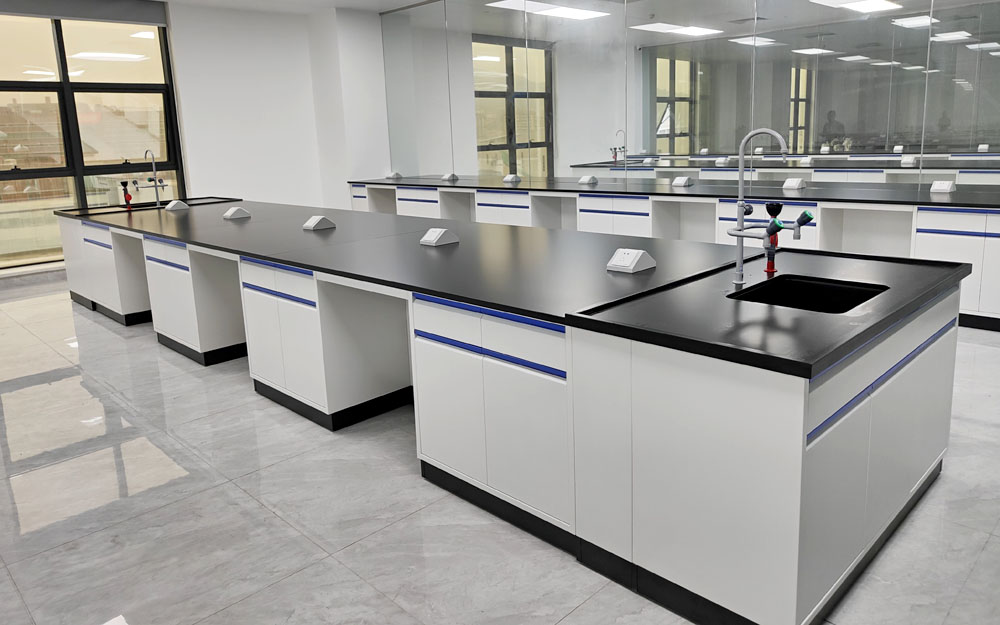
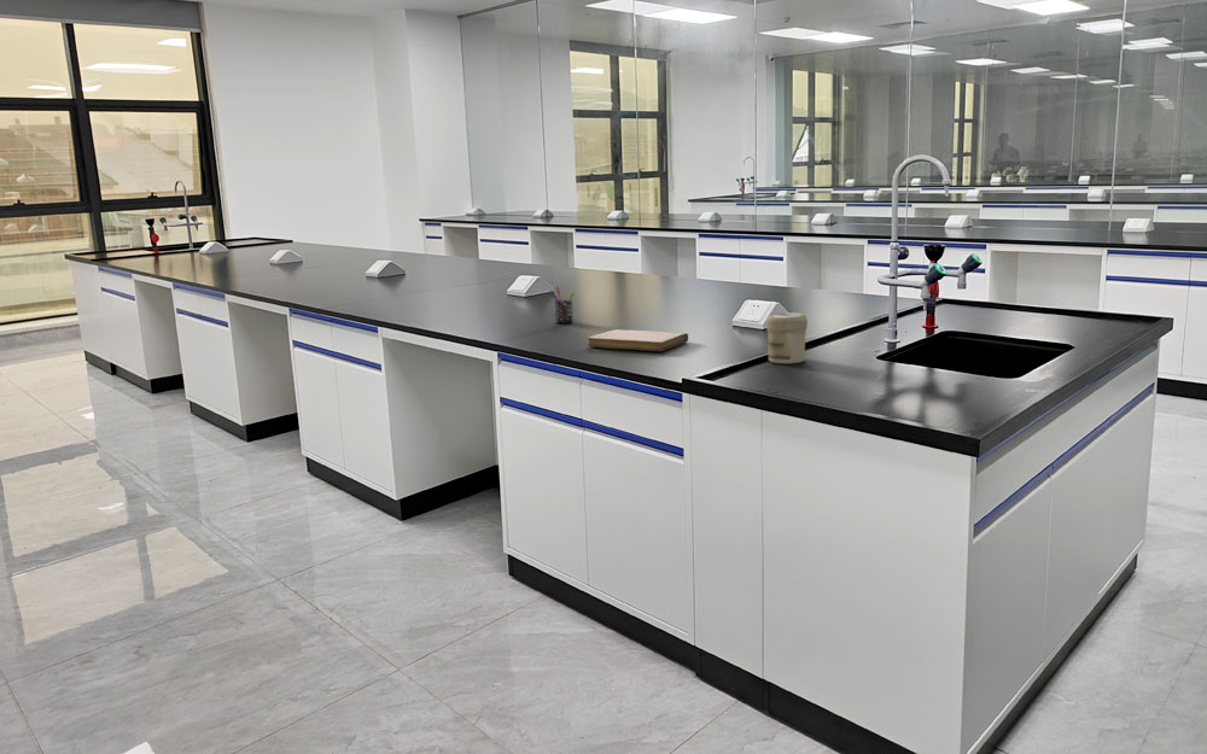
+ notebook (637, 339)
+ jar (786, 338)
+ pen holder (564, 303)
